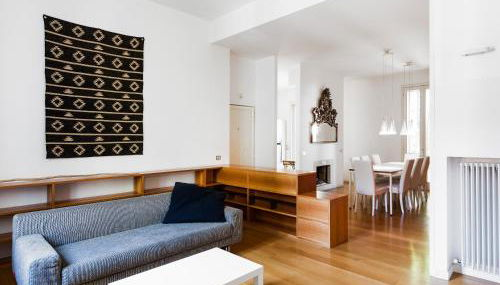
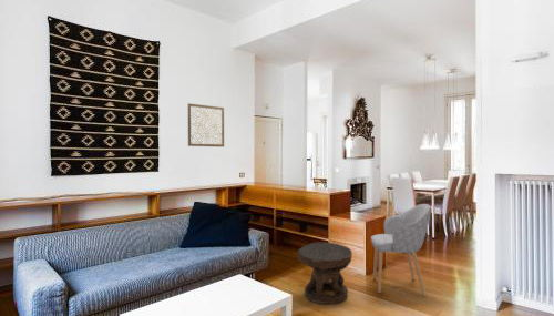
+ wall art (205, 126)
+ chair (400, 245)
+ side table (326, 272)
